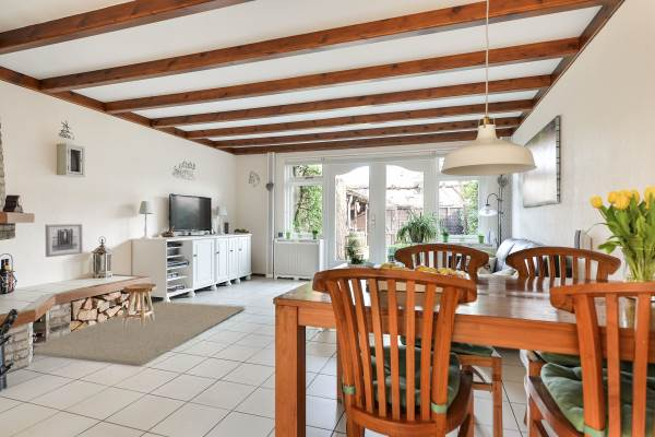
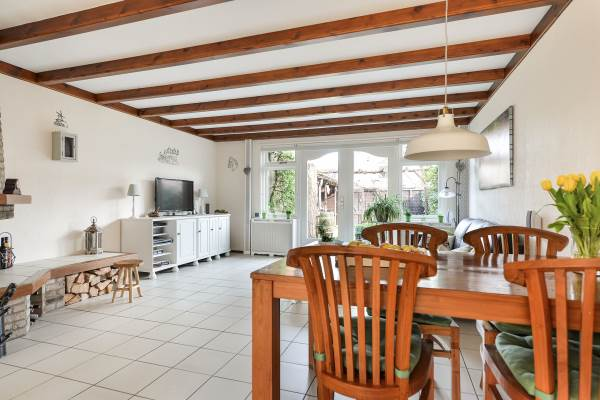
- wall art (64, 239)
- rug (153, 324)
